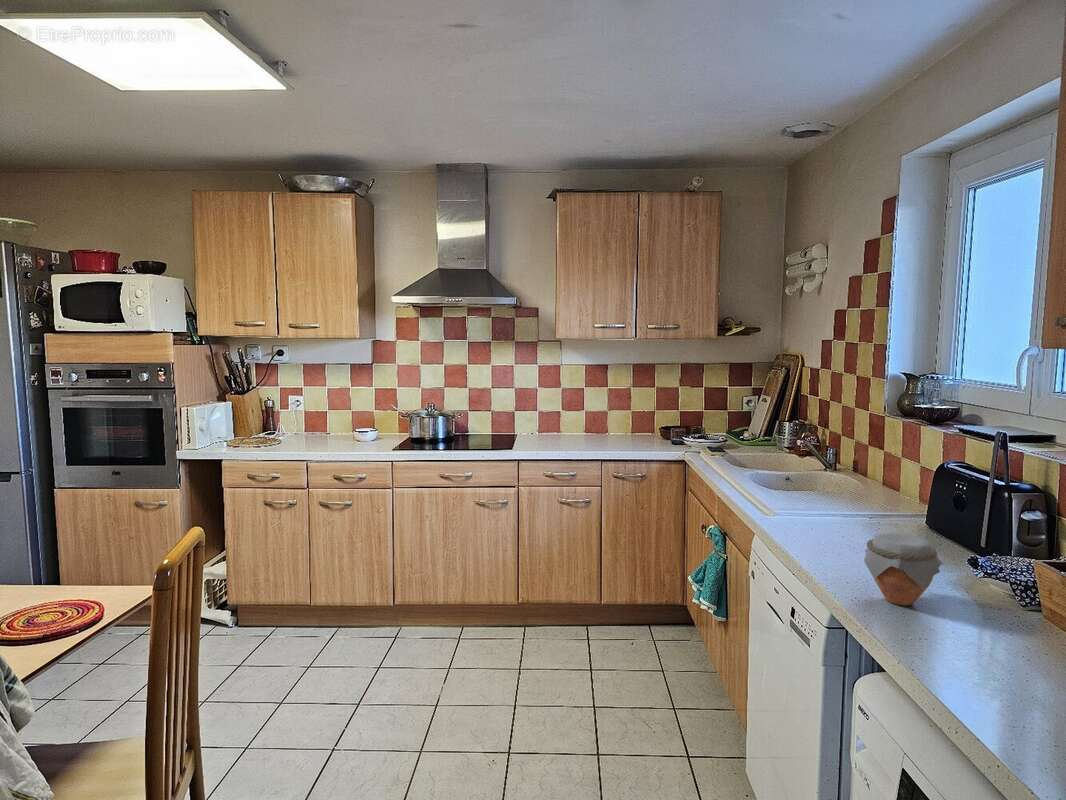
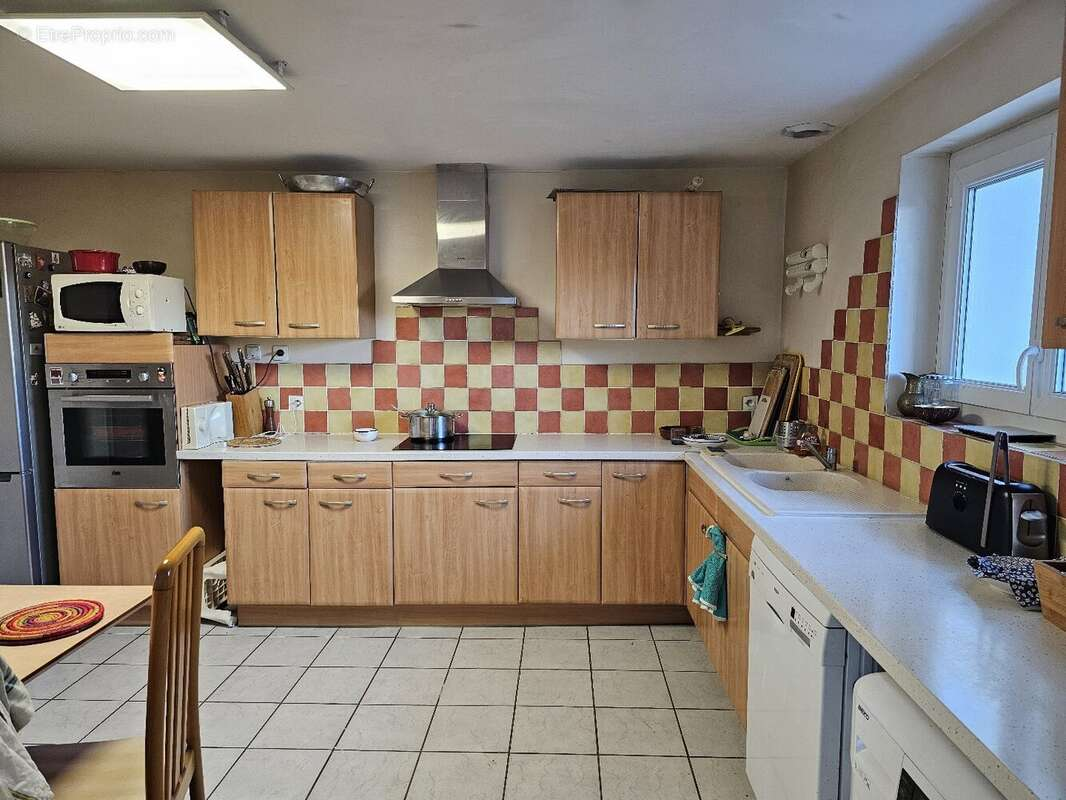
- jar (901, 569)
